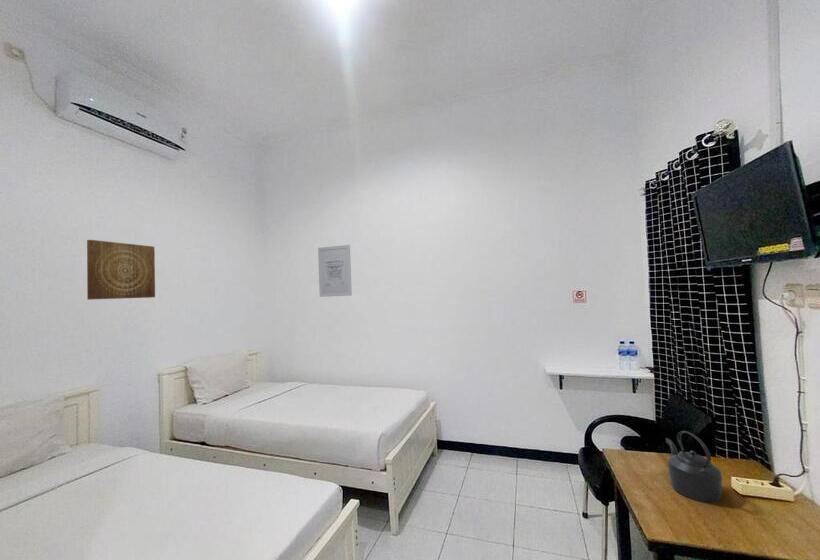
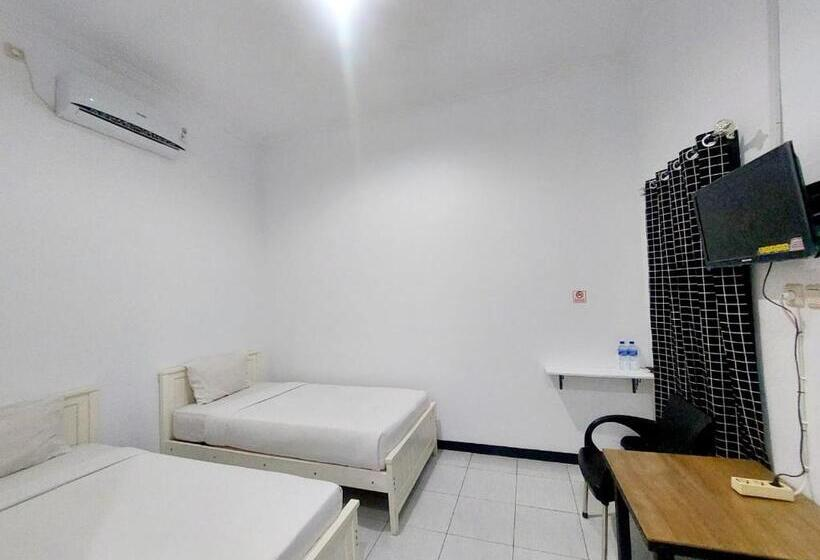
- wall art (334, 271)
- kettle (686, 457)
- wall art (123, 270)
